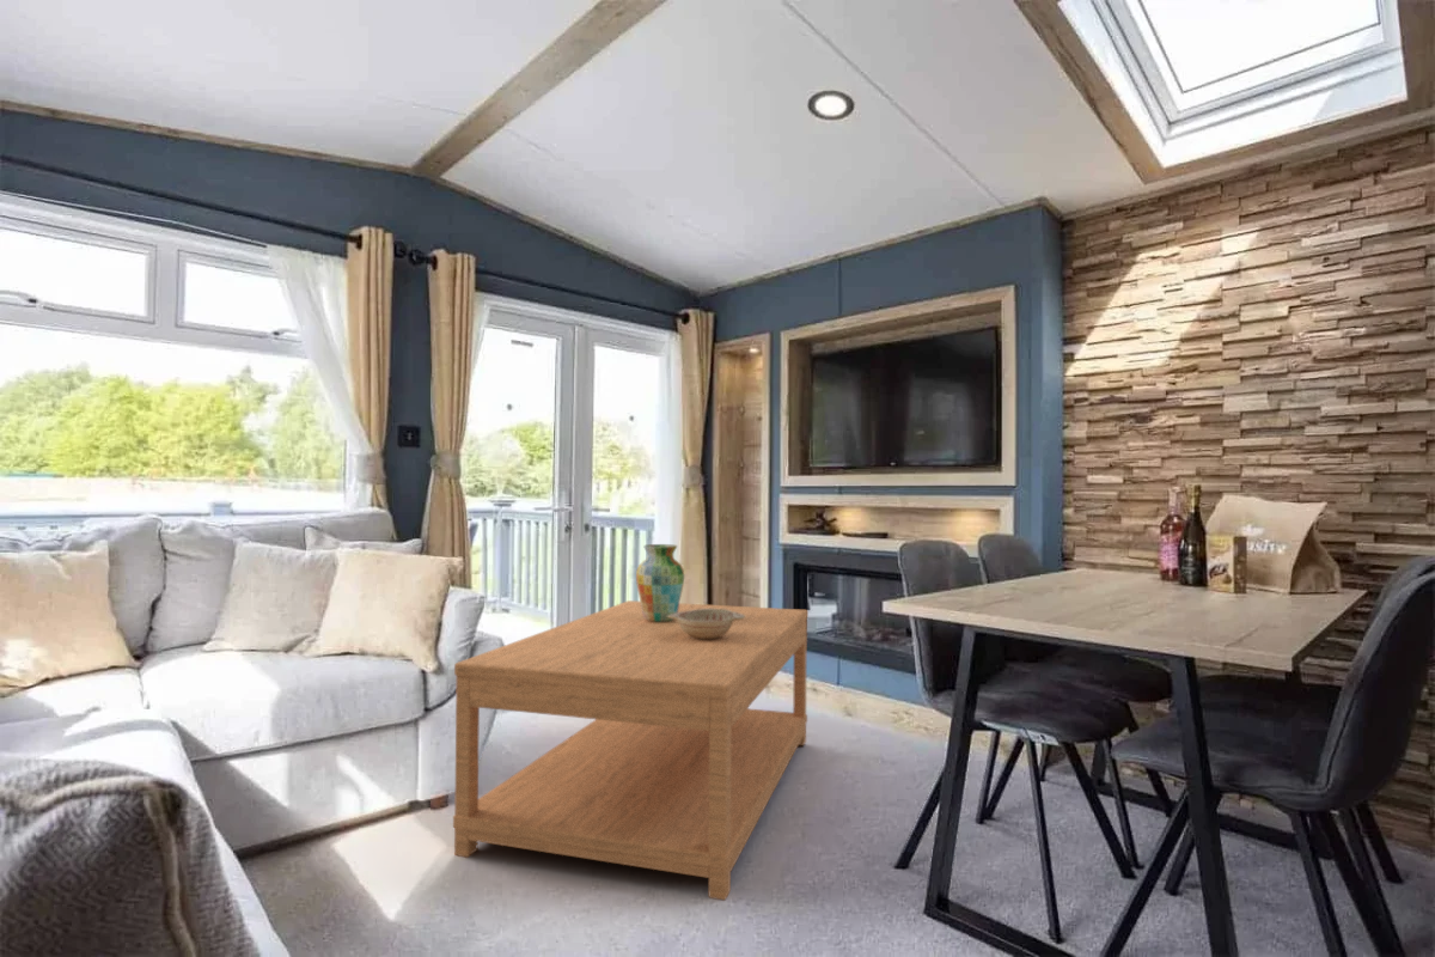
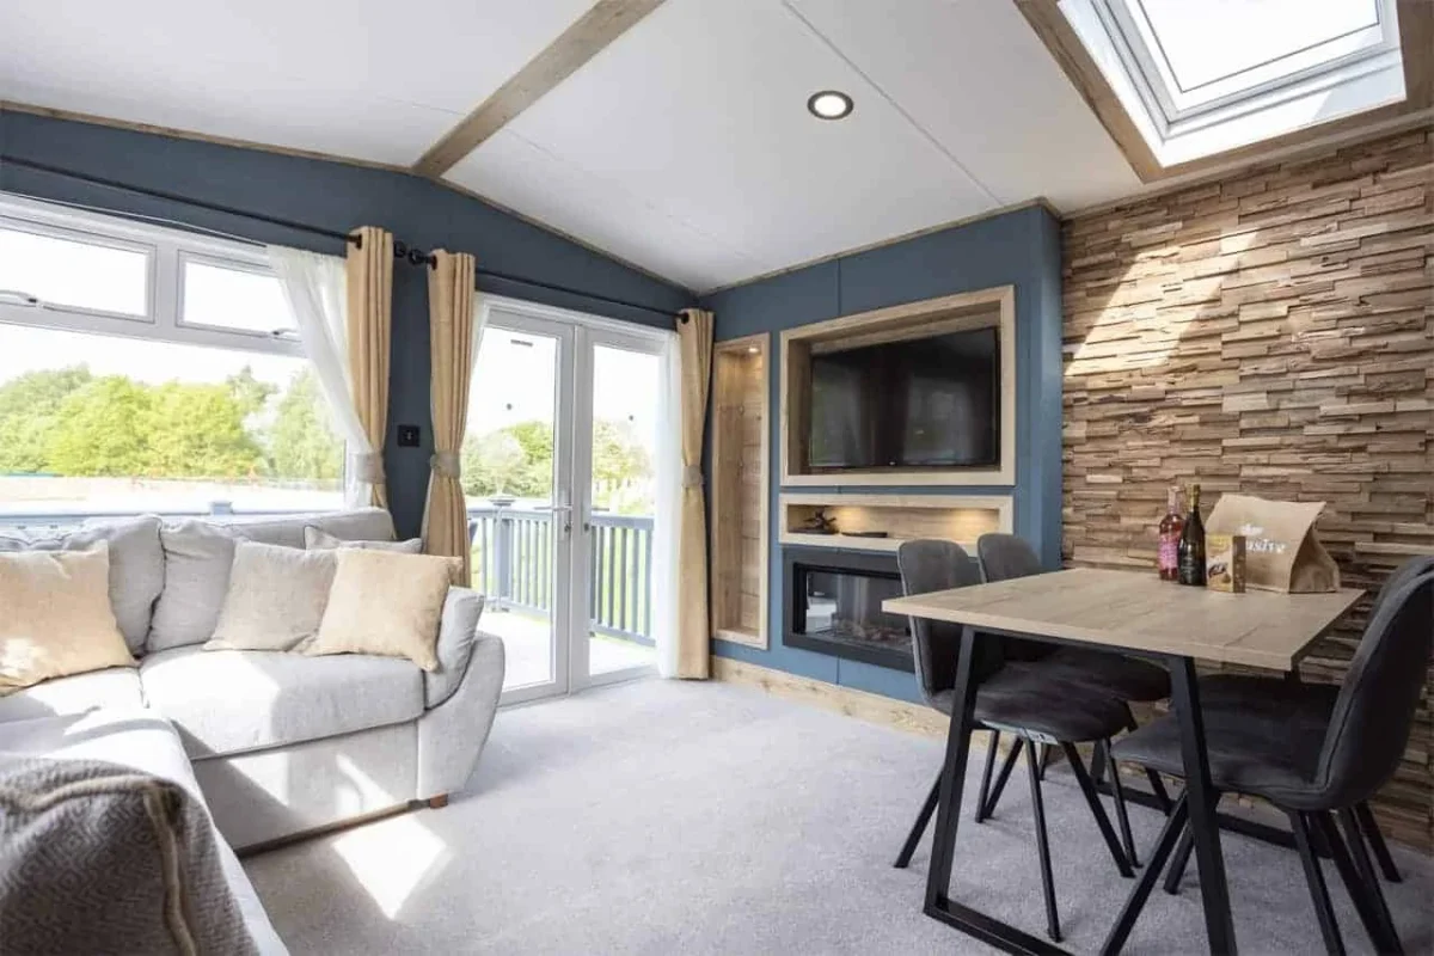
- coffee table (662, 709)
- vase (660, 581)
- decorative bowl (704, 624)
